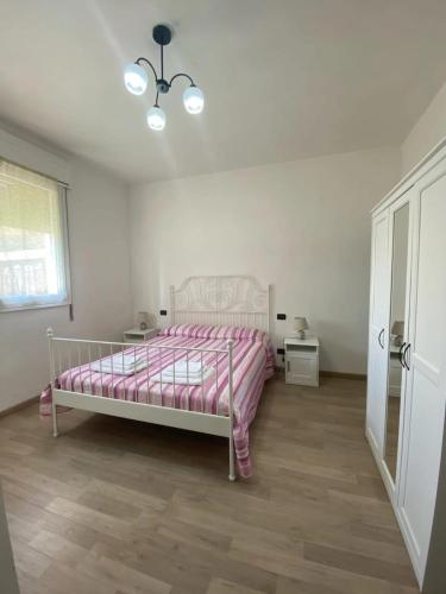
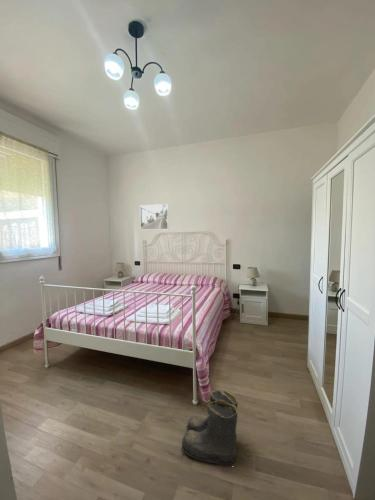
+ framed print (154, 217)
+ boots (209, 420)
